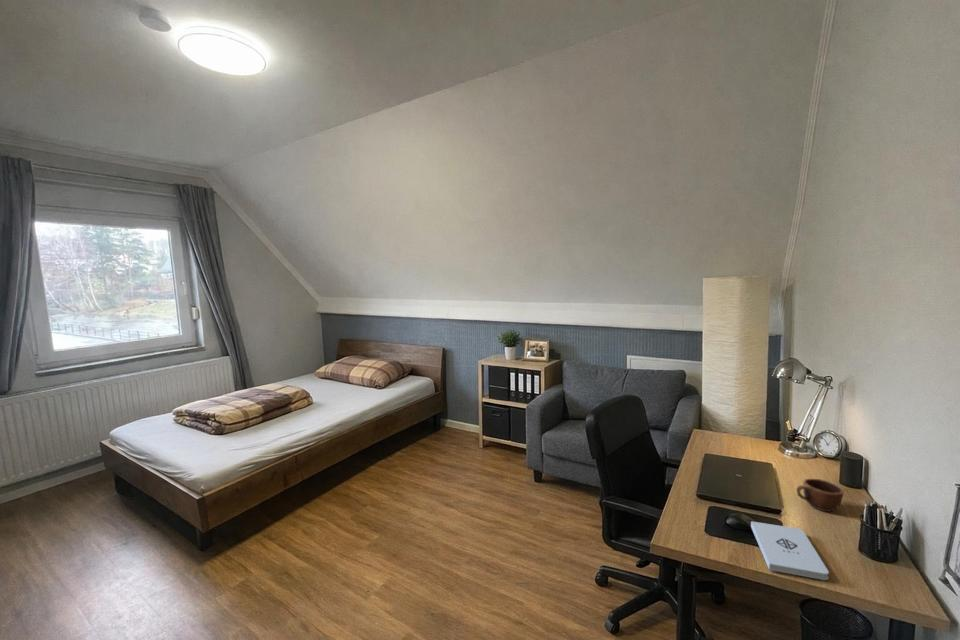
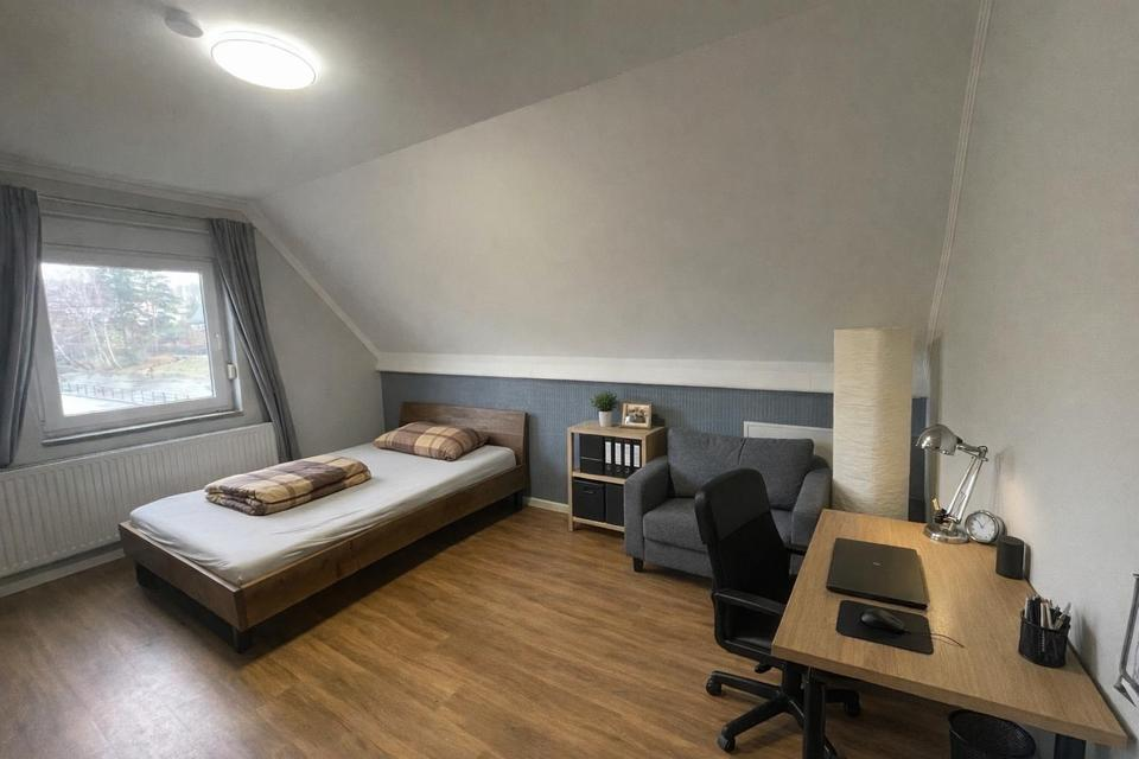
- mug (820, 496)
- notepad (786, 548)
